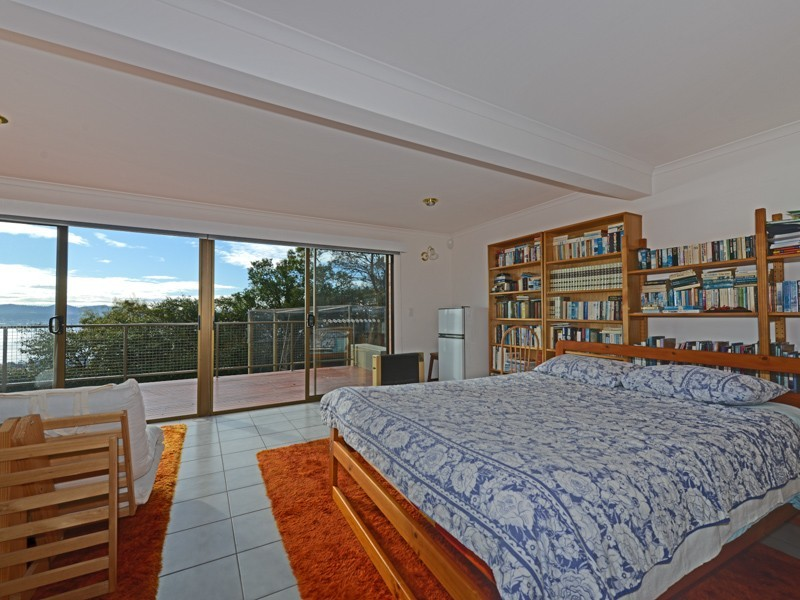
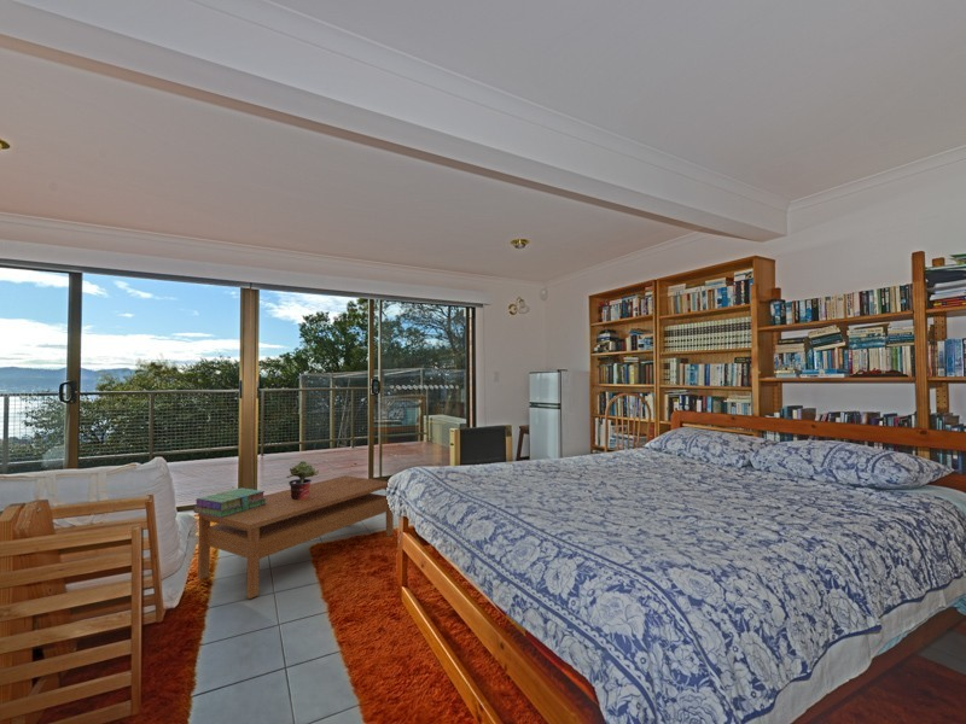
+ coffee table (307, 524)
+ stack of books (231, 501)
+ potted plant (302, 478)
